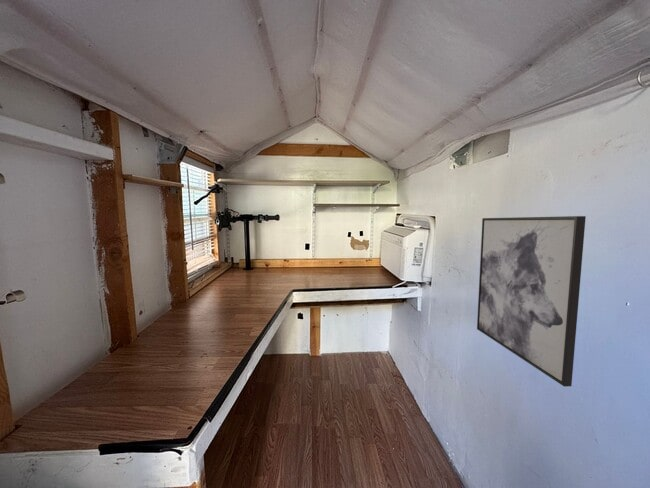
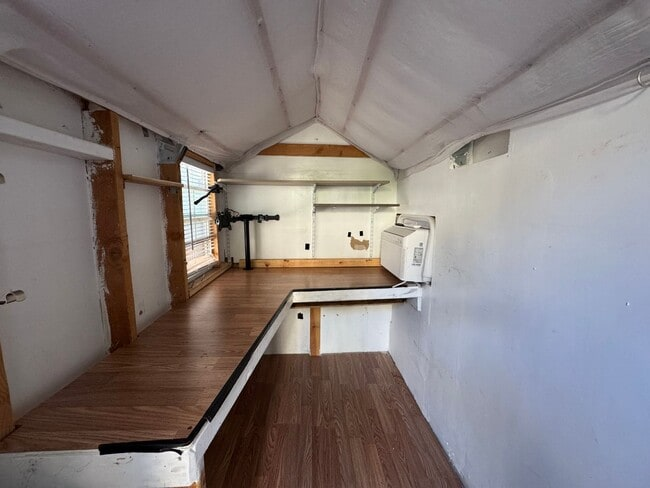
- wall art (518, 286)
